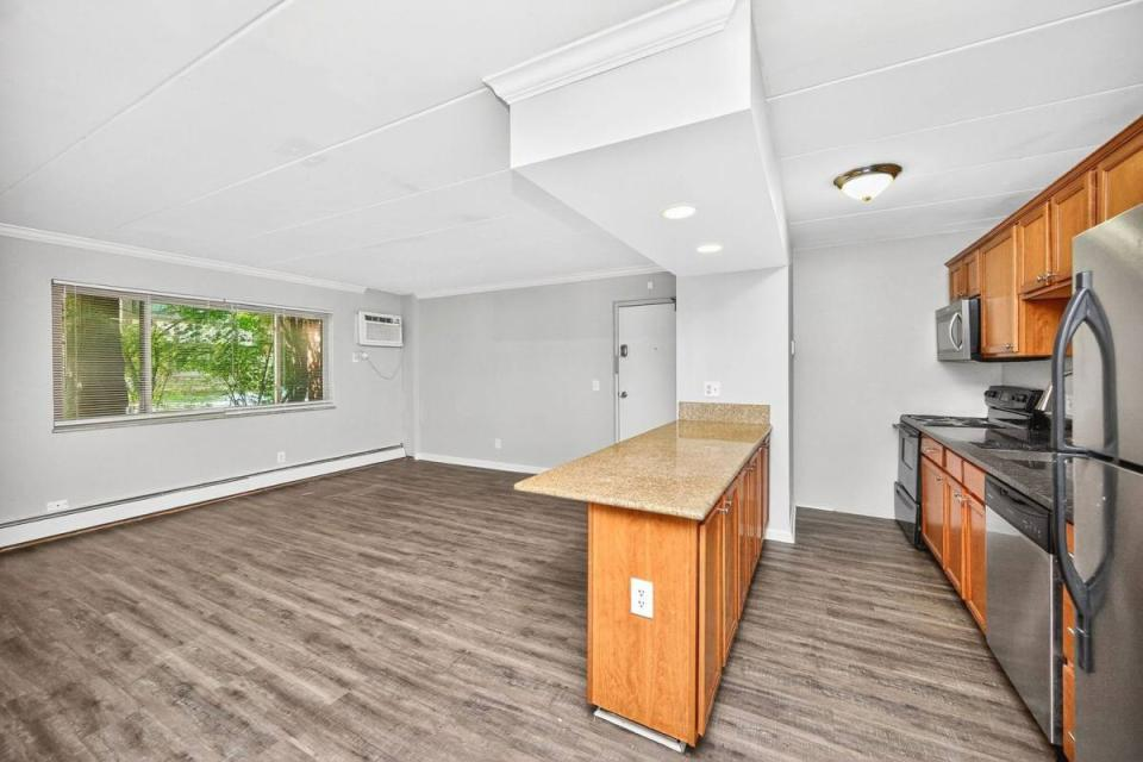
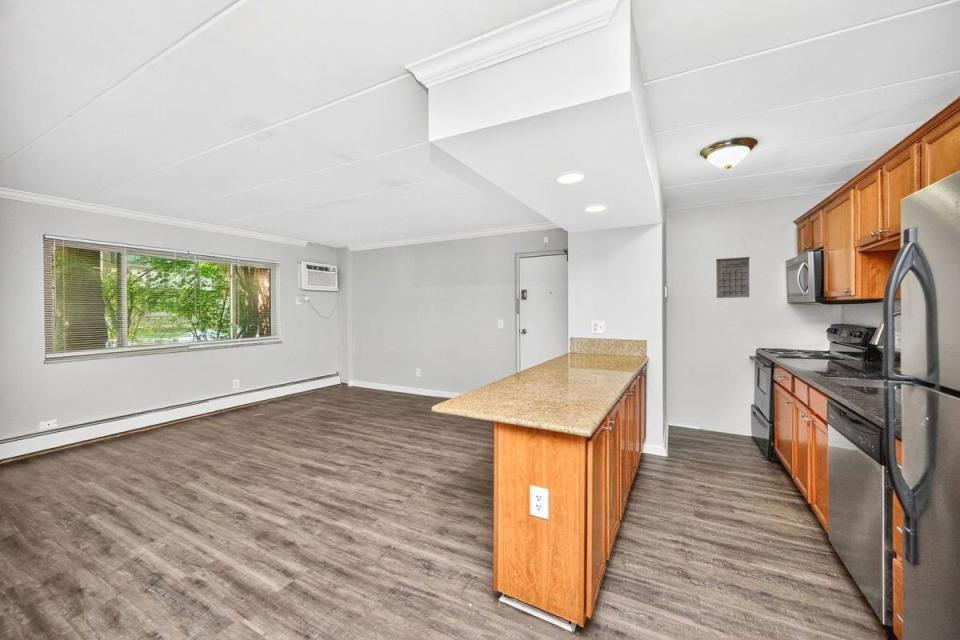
+ calendar (732, 273)
